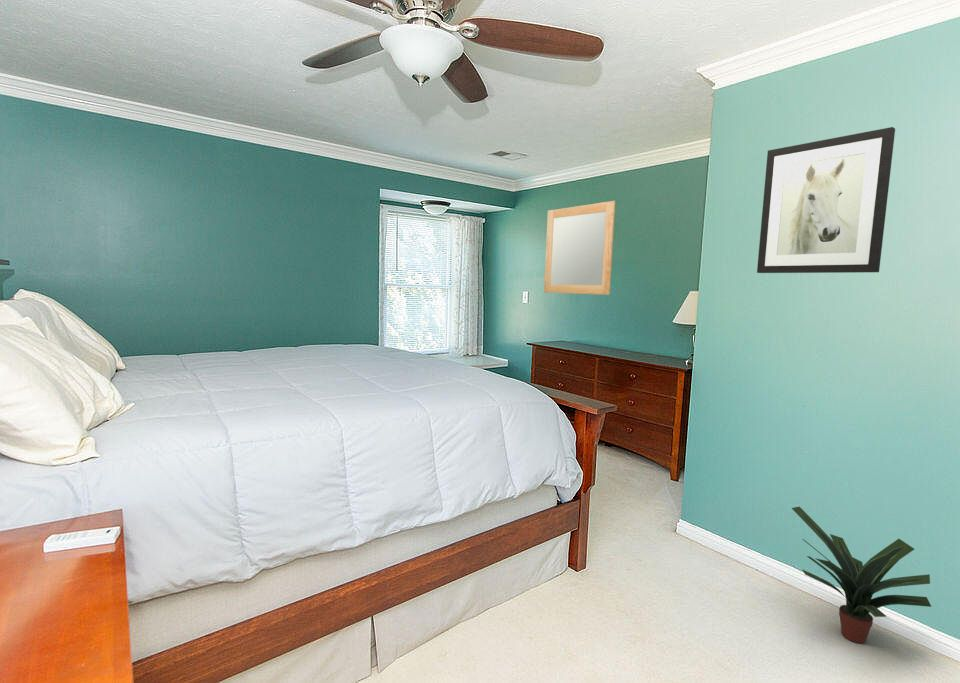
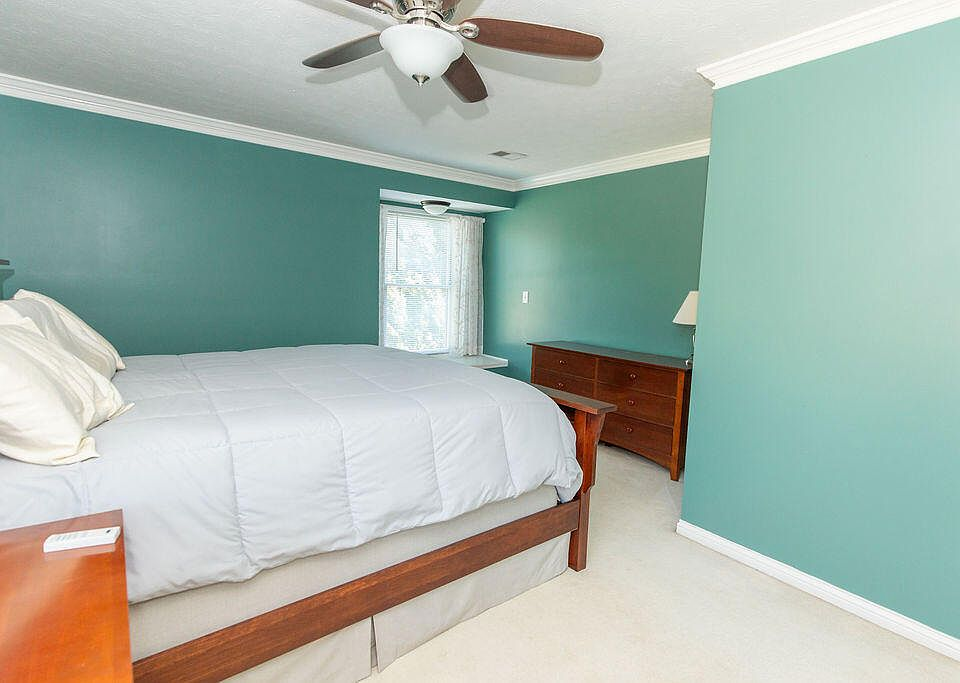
- potted plant (852, 579)
- wall art (819, 207)
- home mirror (576, 250)
